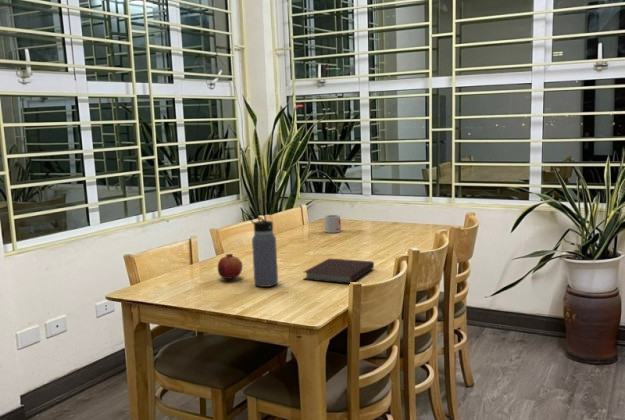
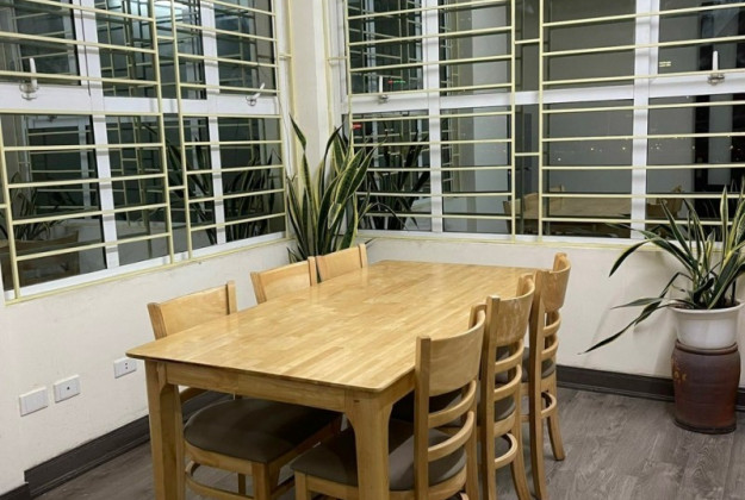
- mug (333, 223)
- water bottle (263, 248)
- fruit (229, 266)
- notebook (339, 270)
